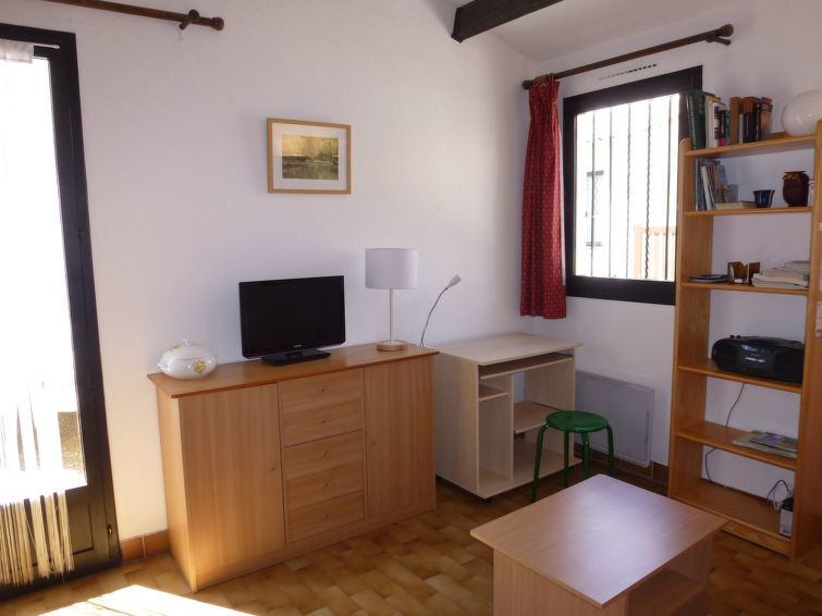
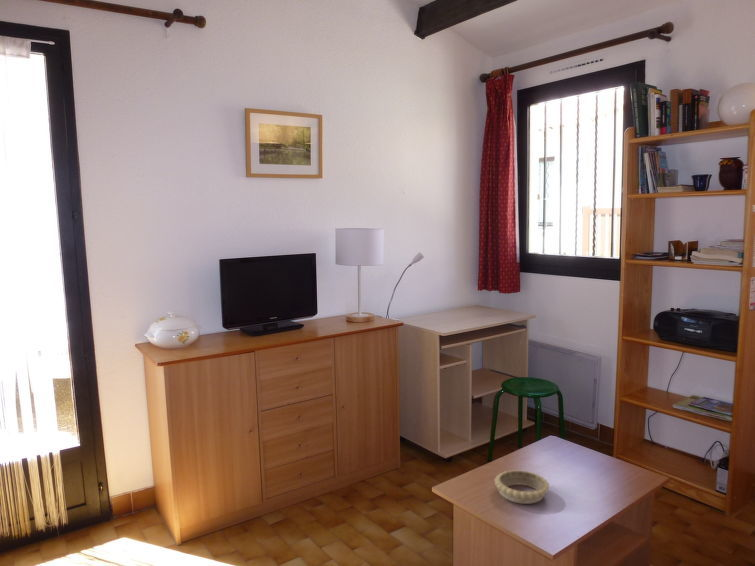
+ decorative bowl (521, 484)
